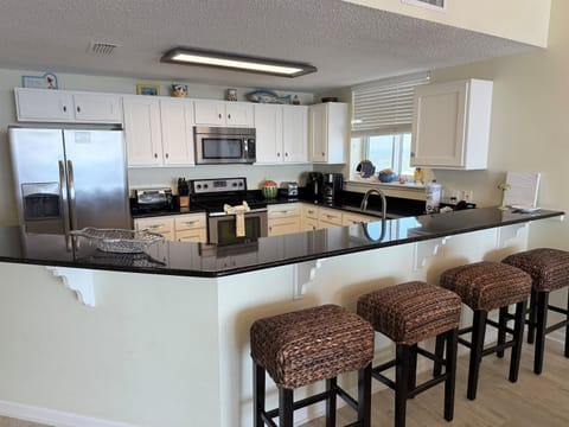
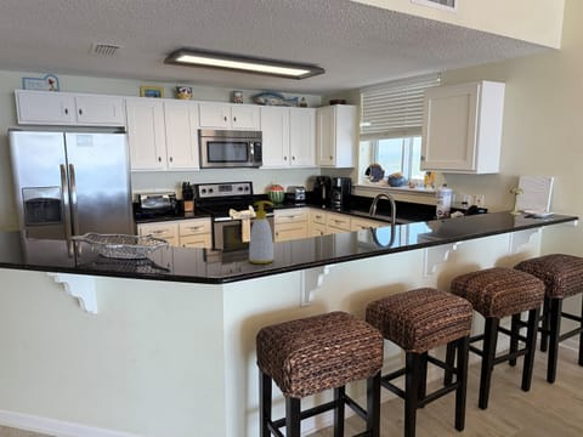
+ soap bottle (261, 231)
